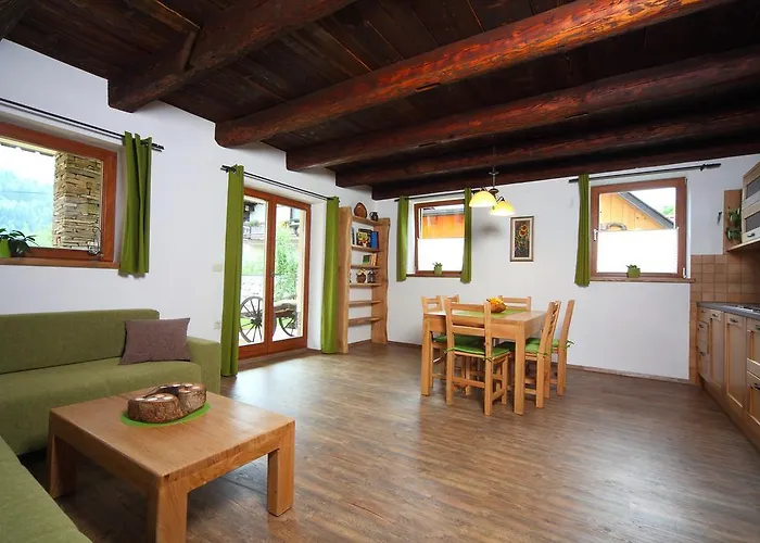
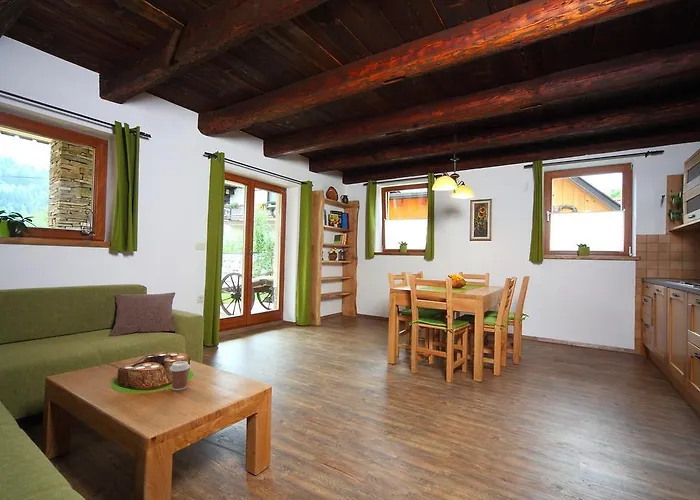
+ coffee cup (179, 375)
